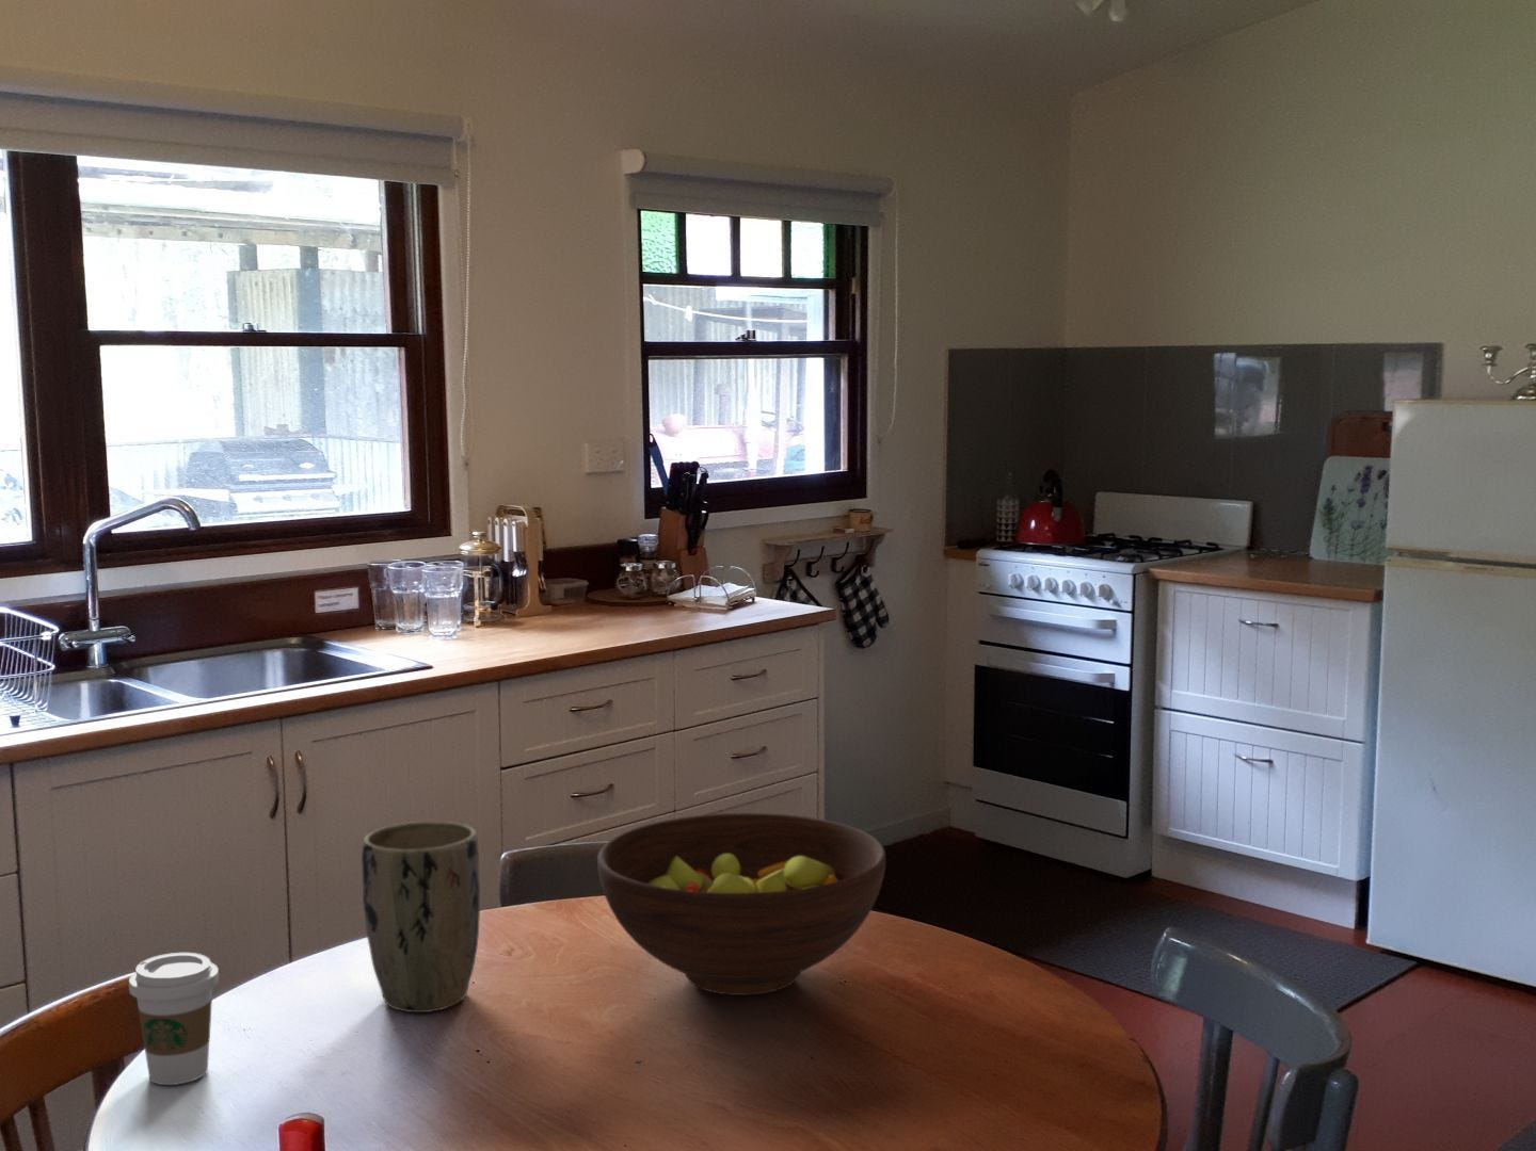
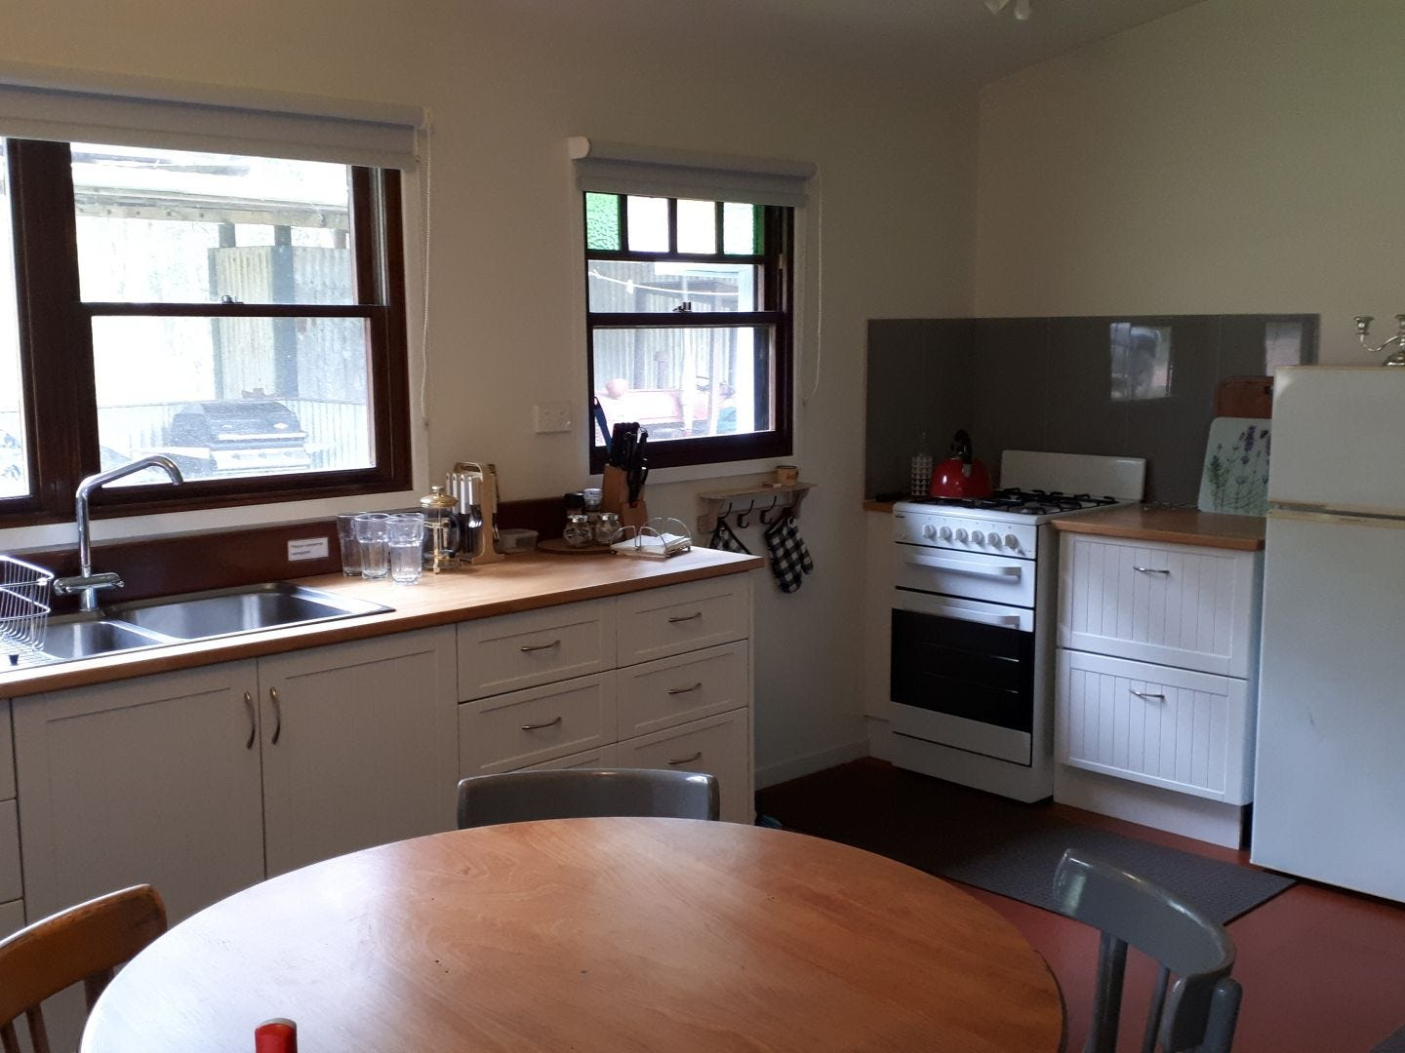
- fruit bowl (741, 914)
- coffee cup (177, 1019)
- plant pot (422, 916)
